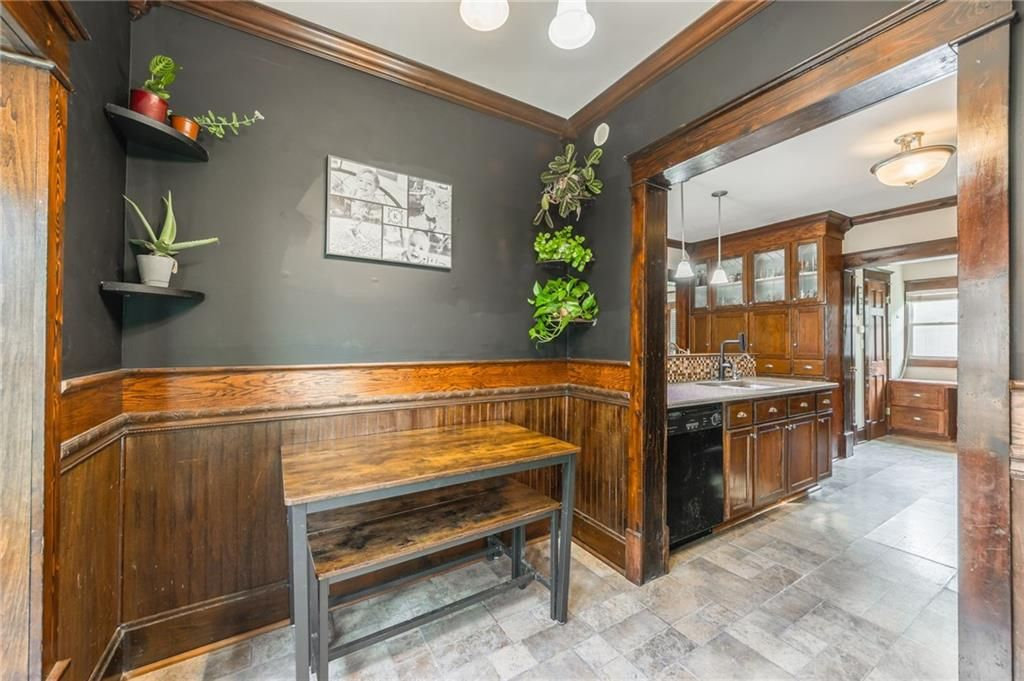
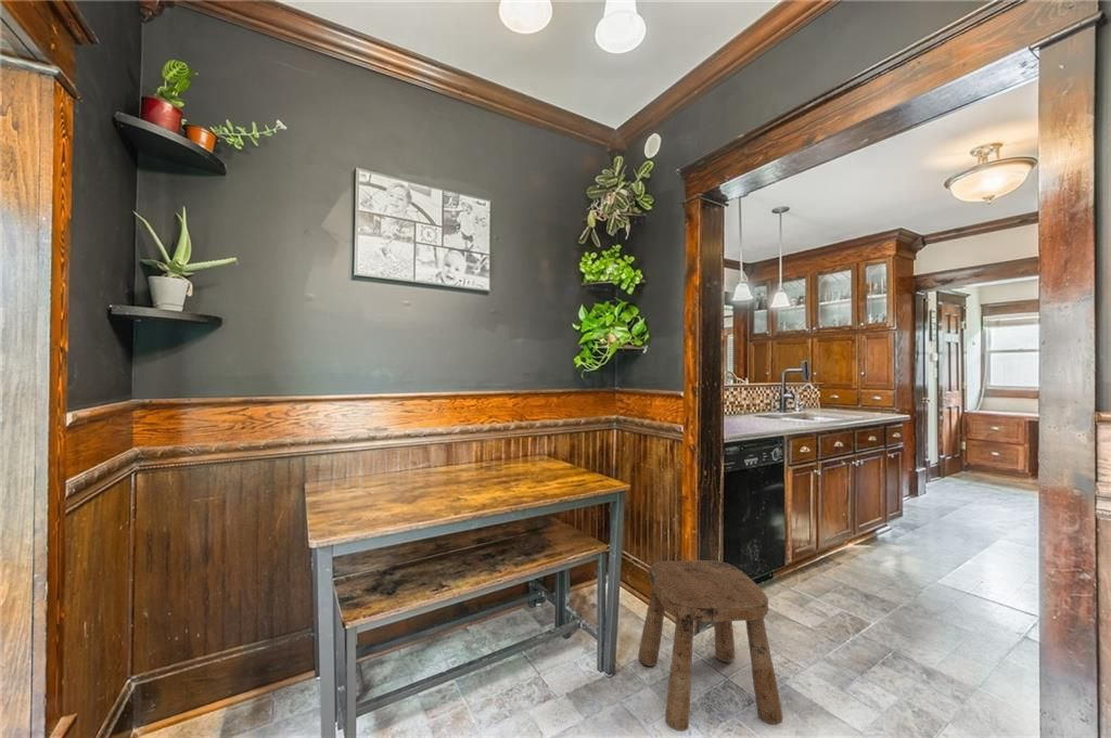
+ stool (692, 634)
